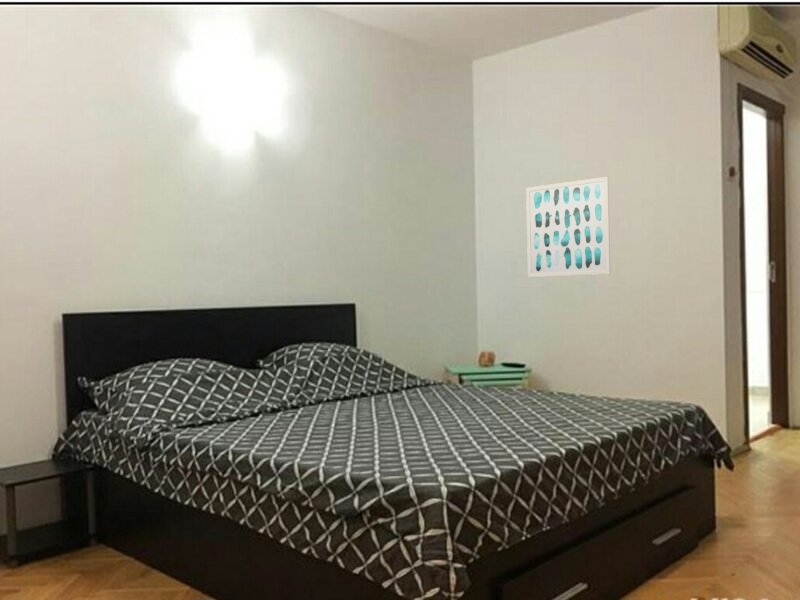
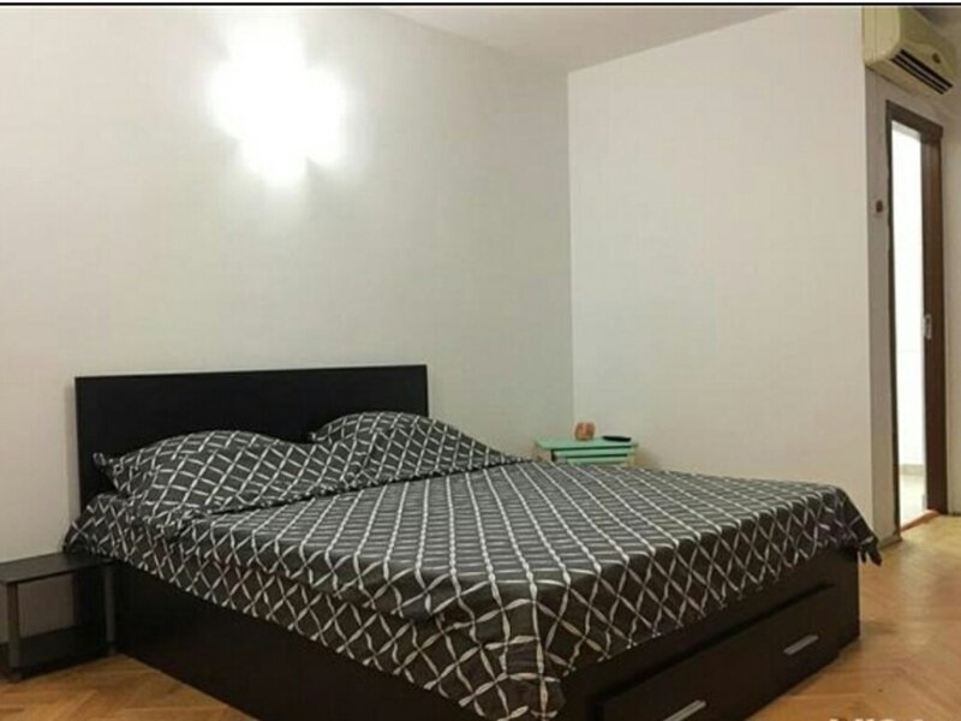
- wall art (566, 229)
